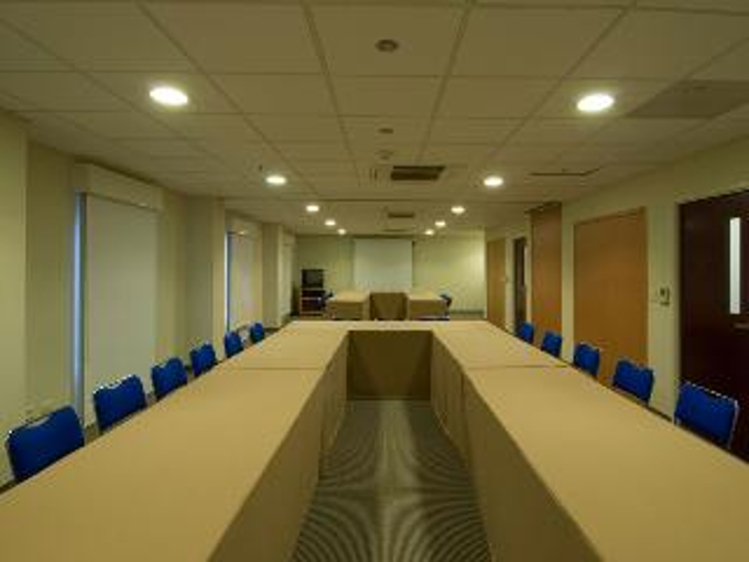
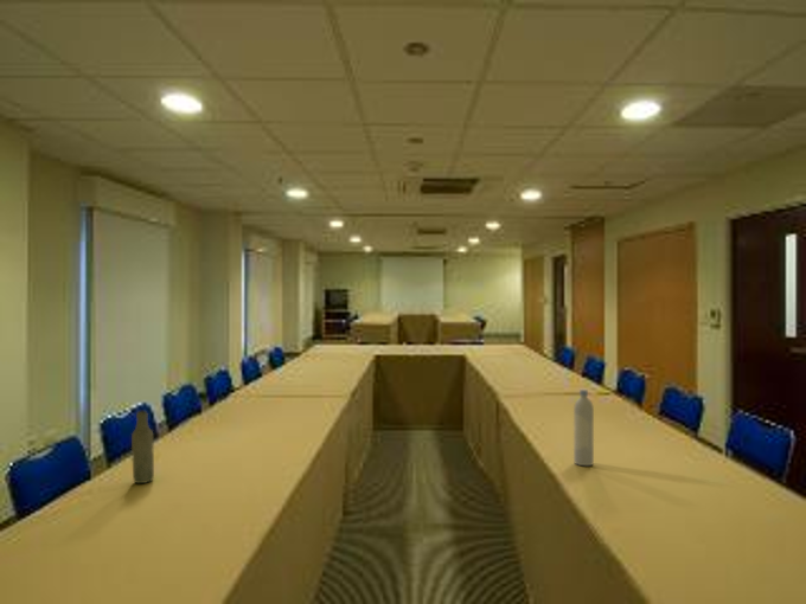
+ bottle (583, 426)
+ bottle (142, 445)
